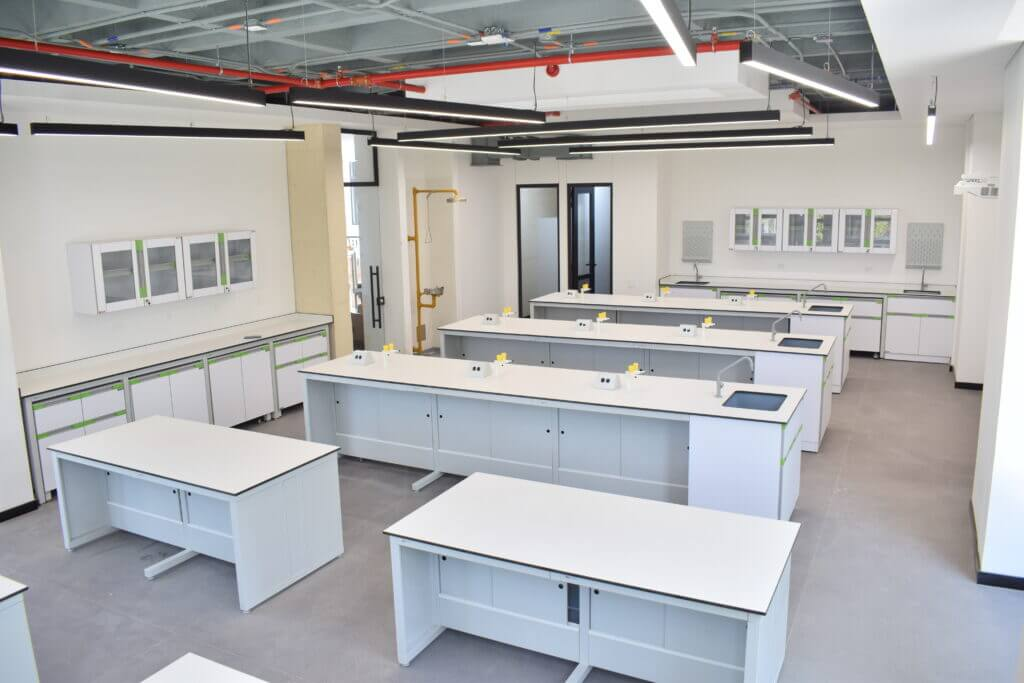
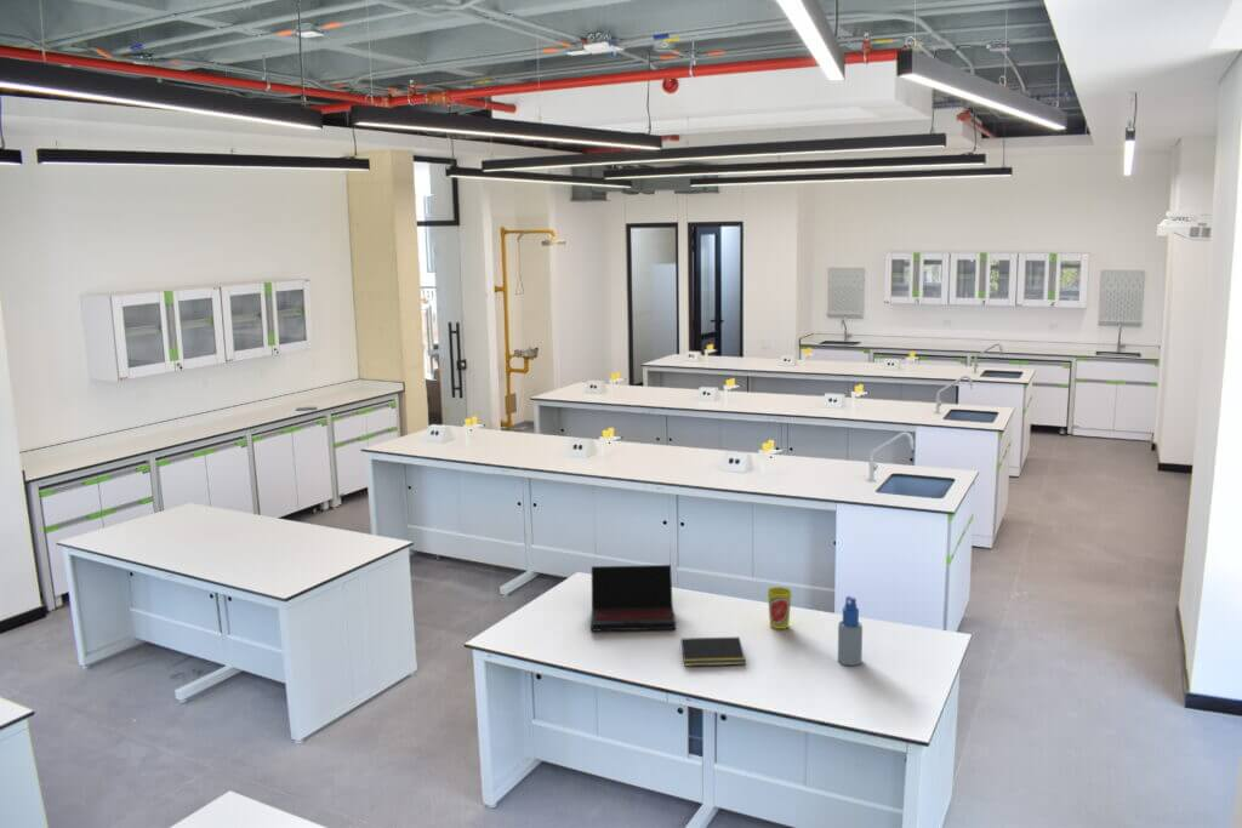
+ laptop (632, 595)
+ cup (779, 607)
+ spray bottle (849, 628)
+ notepad (712, 651)
